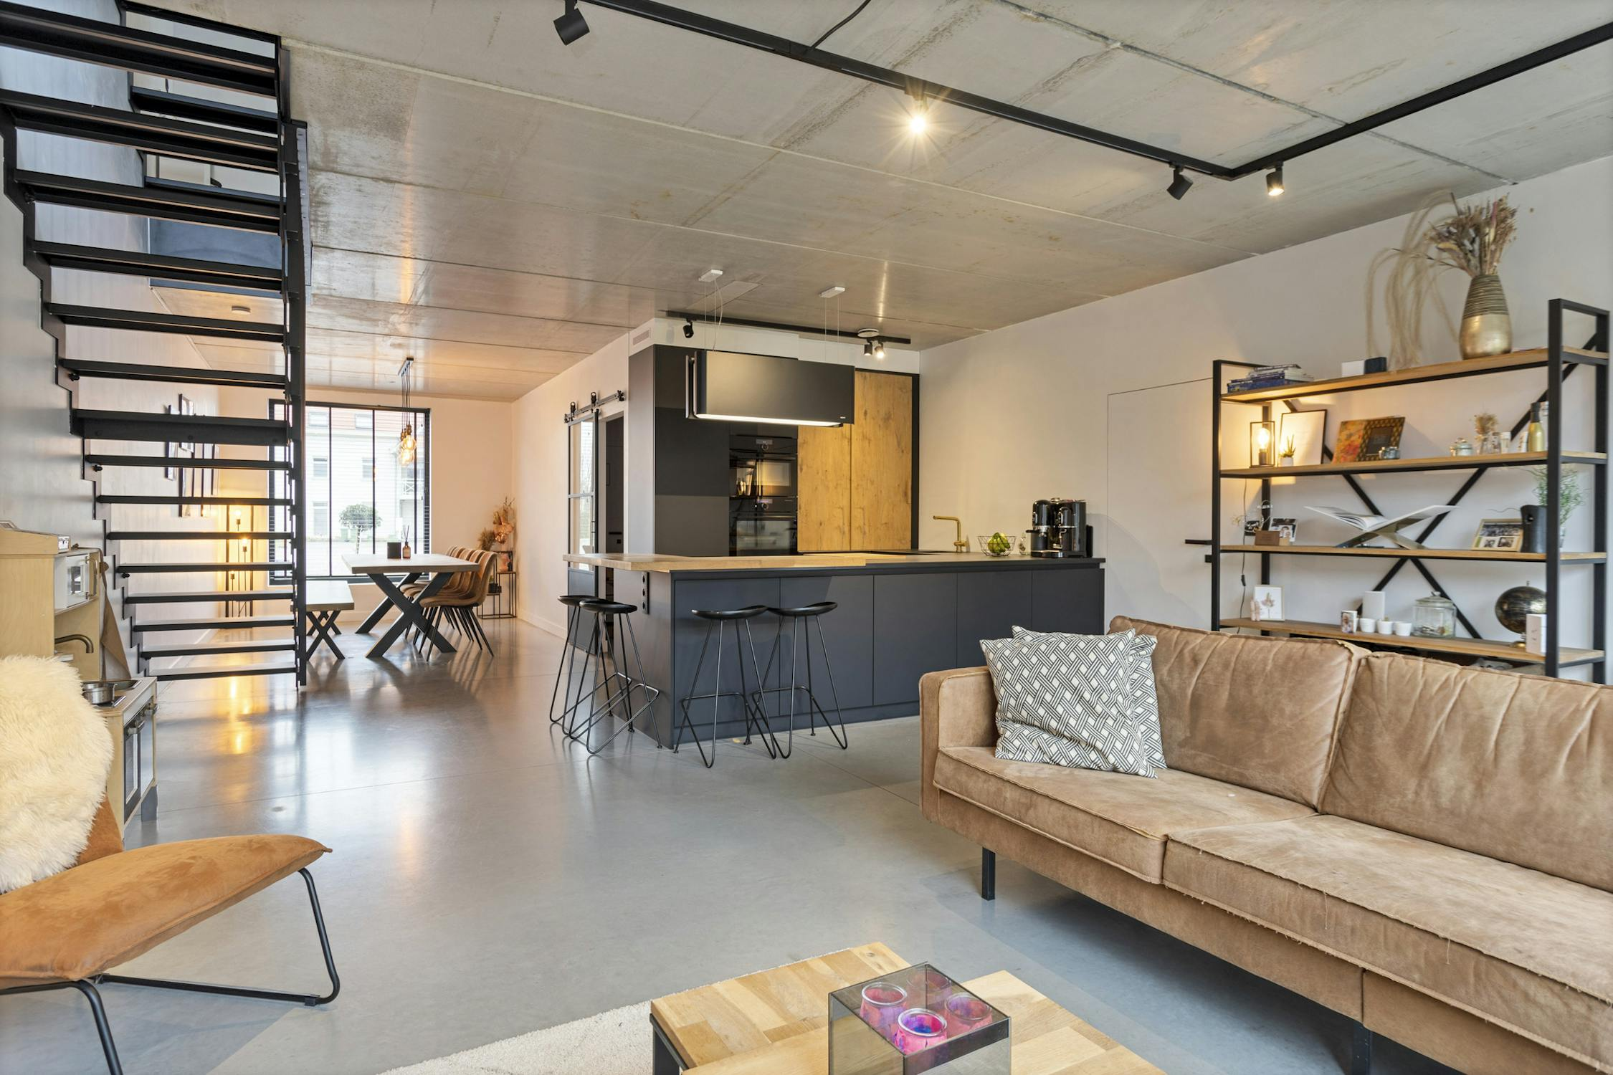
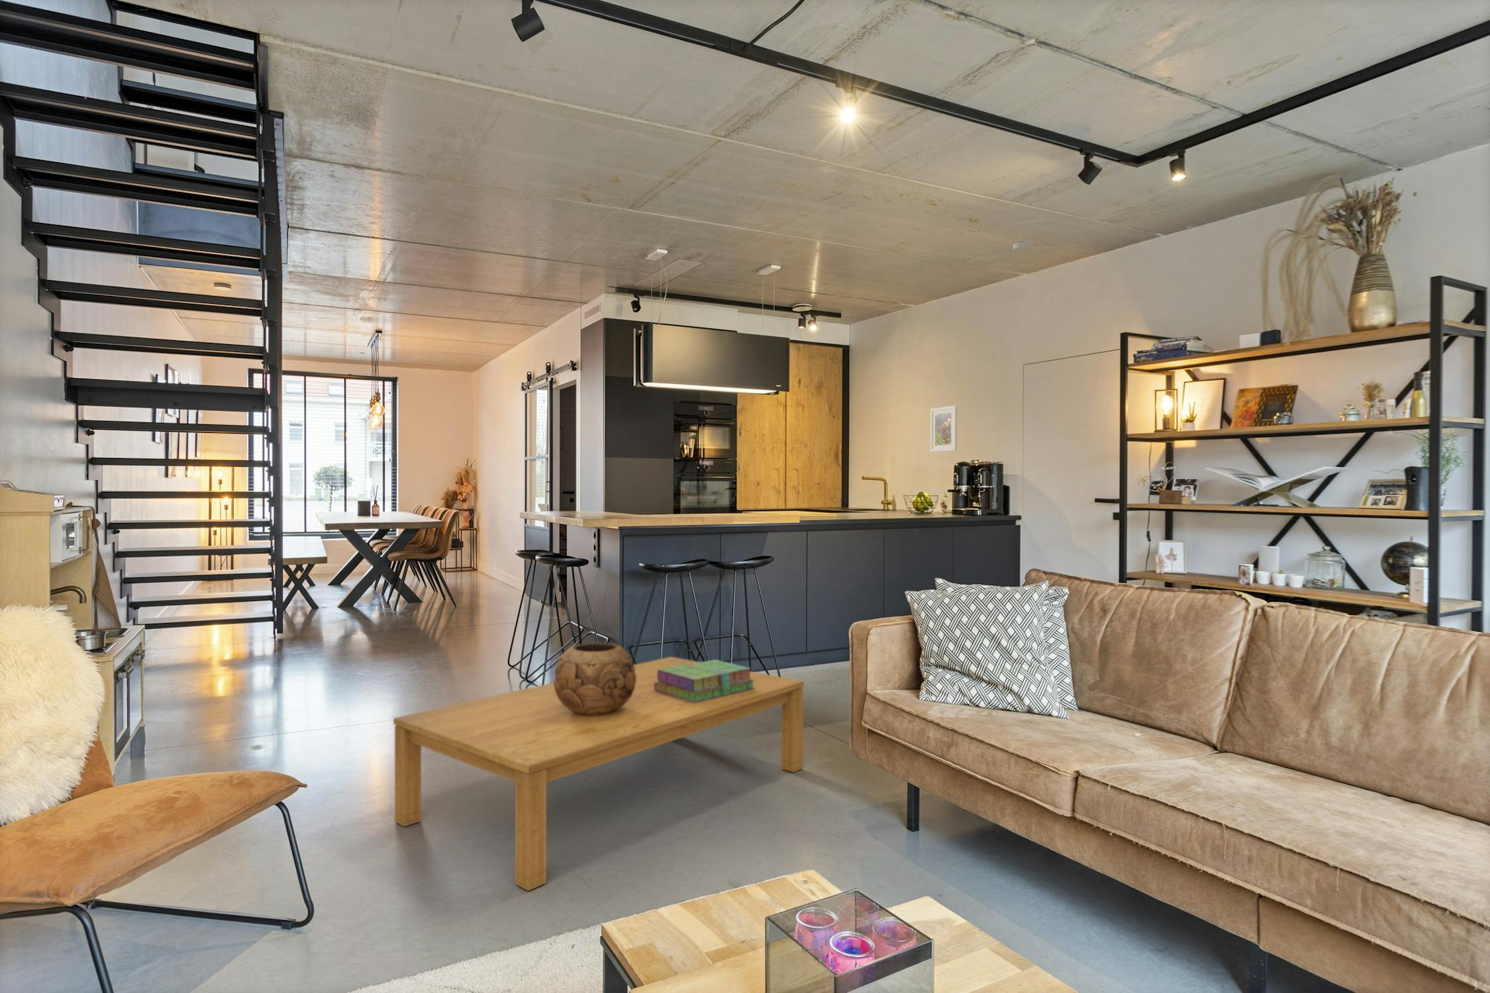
+ coffee table (616, 746)
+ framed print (943, 429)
+ stack of books (705, 678)
+ decorative bowl (594, 678)
+ smoke detector (1021, 245)
